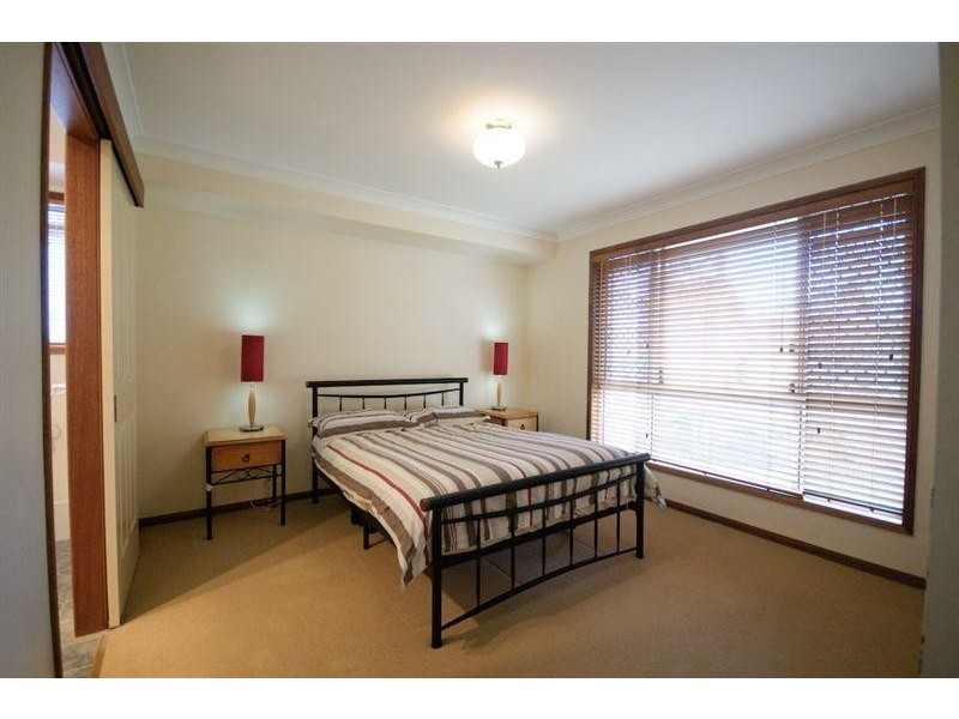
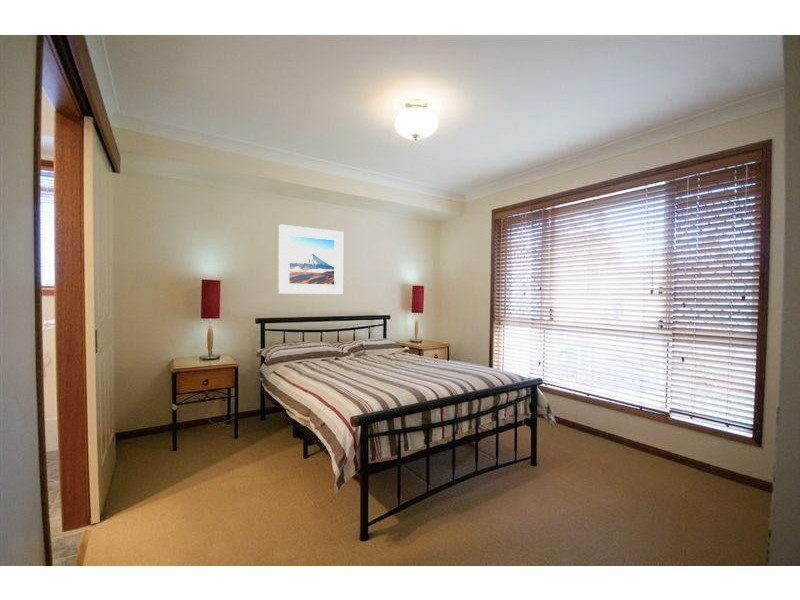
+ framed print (312, 261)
